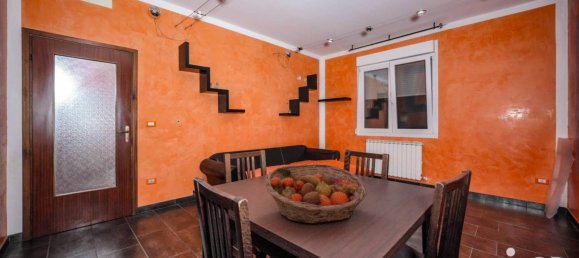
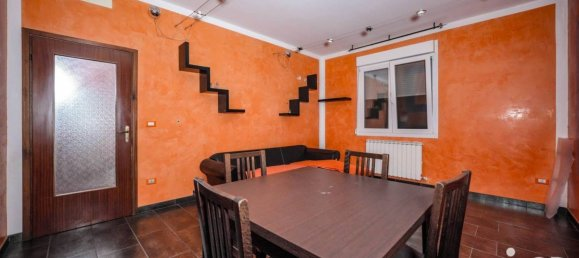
- fruit basket (315, 190)
